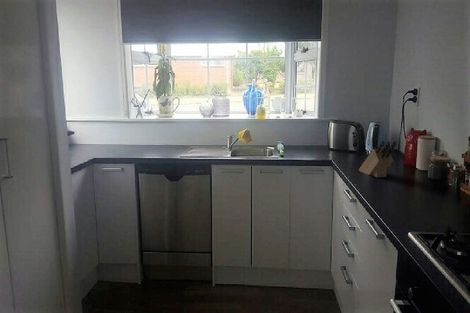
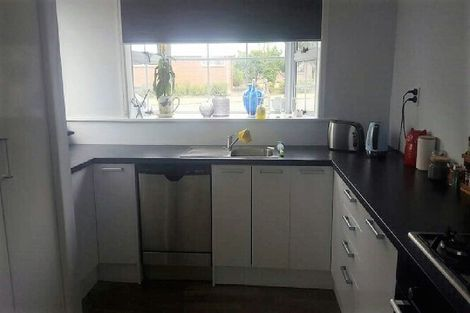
- knife block (377, 157)
